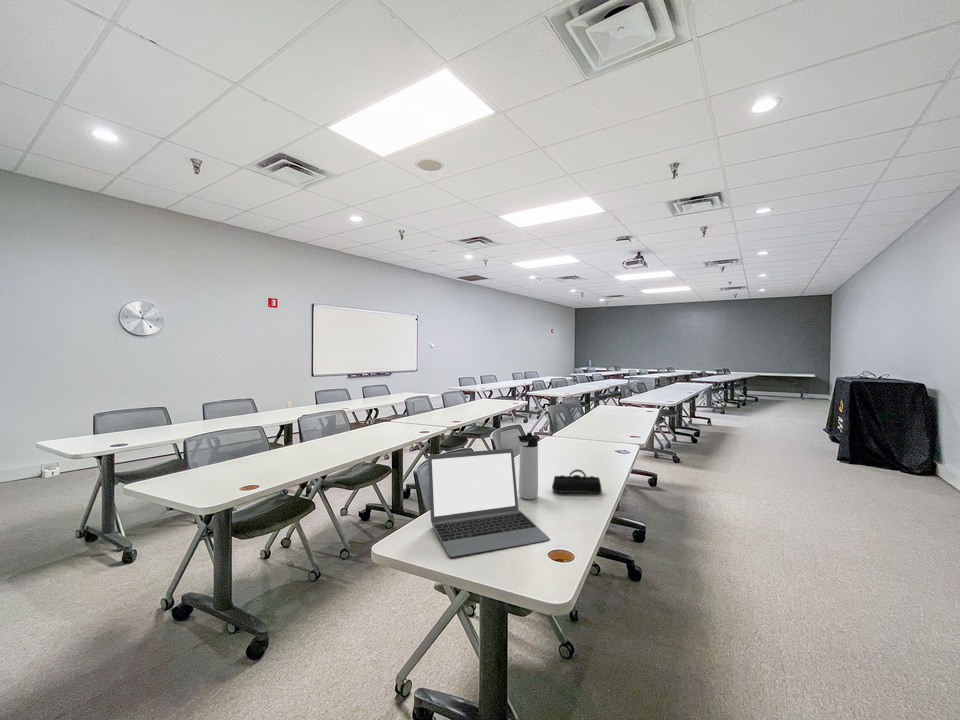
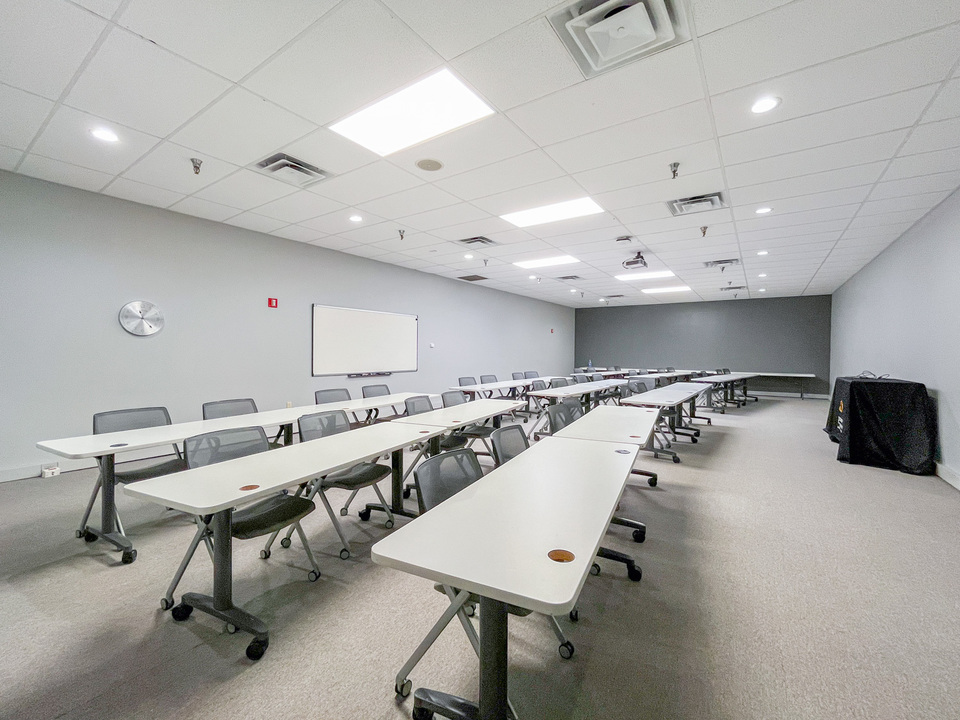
- thermos bottle (526, 466)
- pencil case (576, 480)
- laptop (485, 495)
